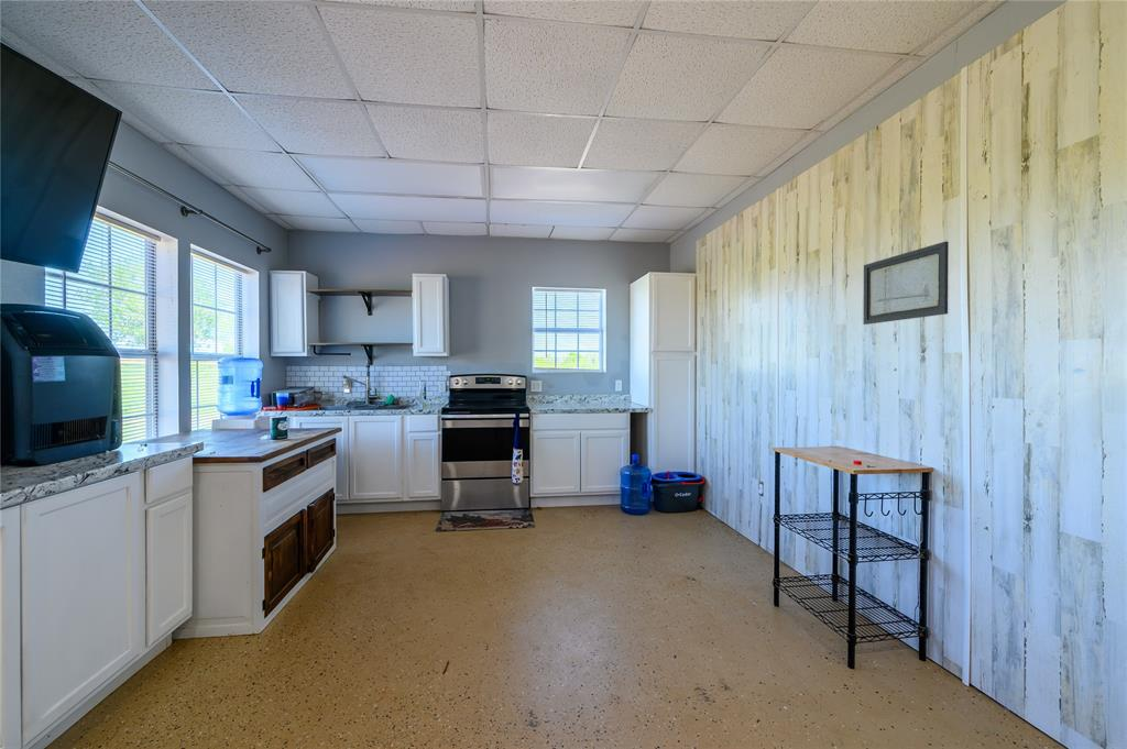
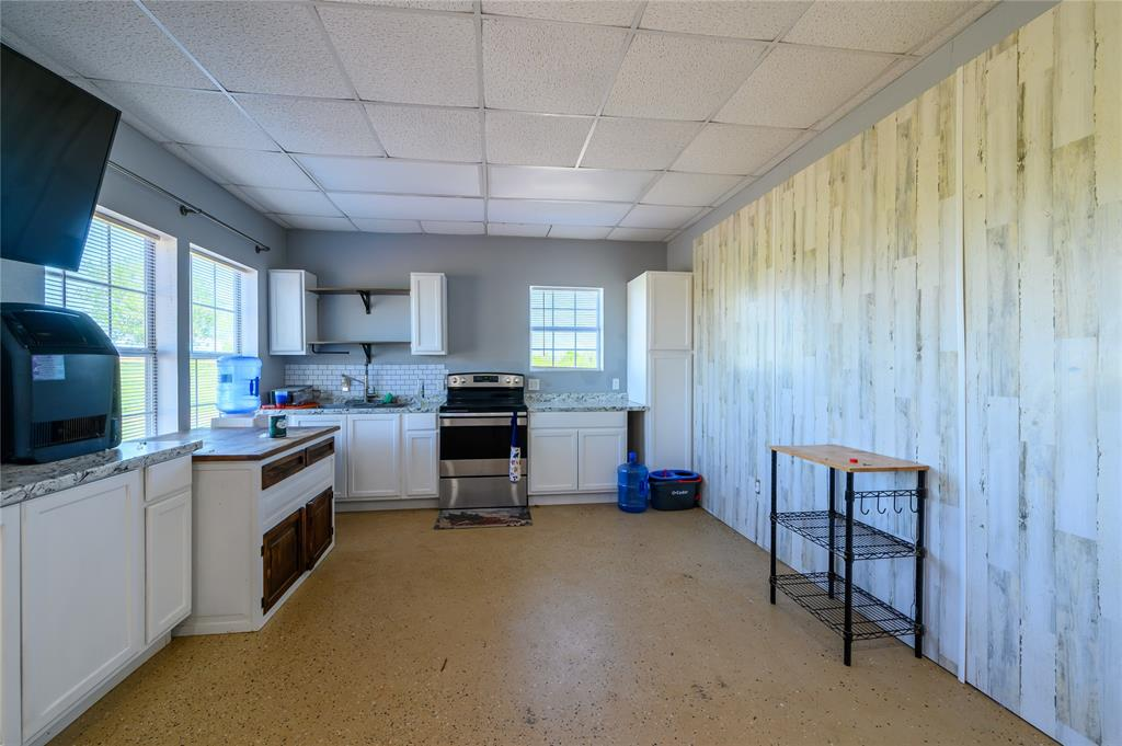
- wall art (901, 287)
